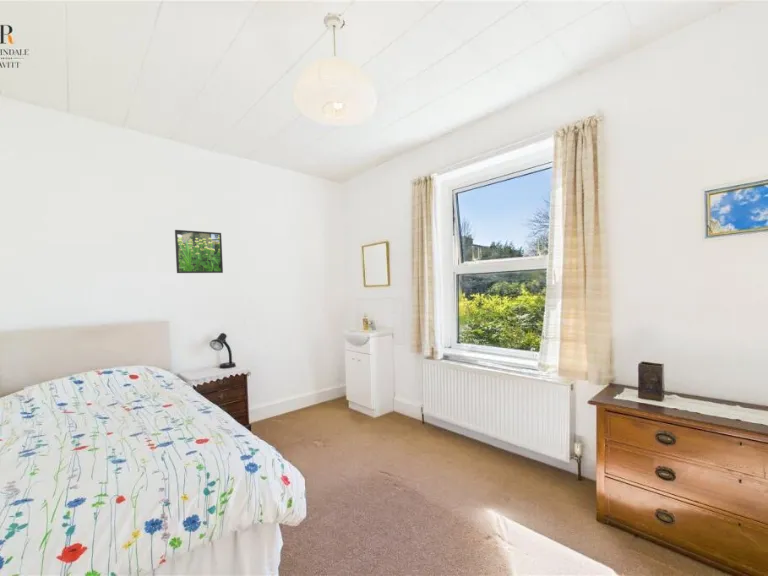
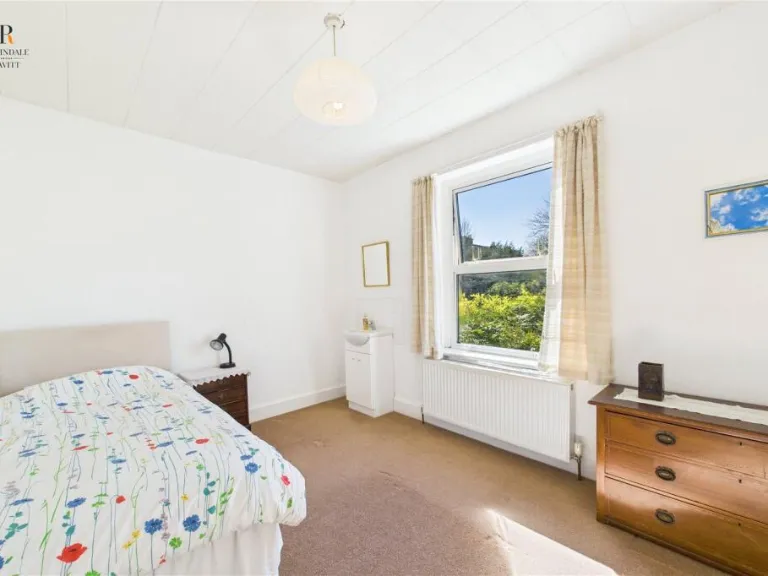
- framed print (199, 252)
